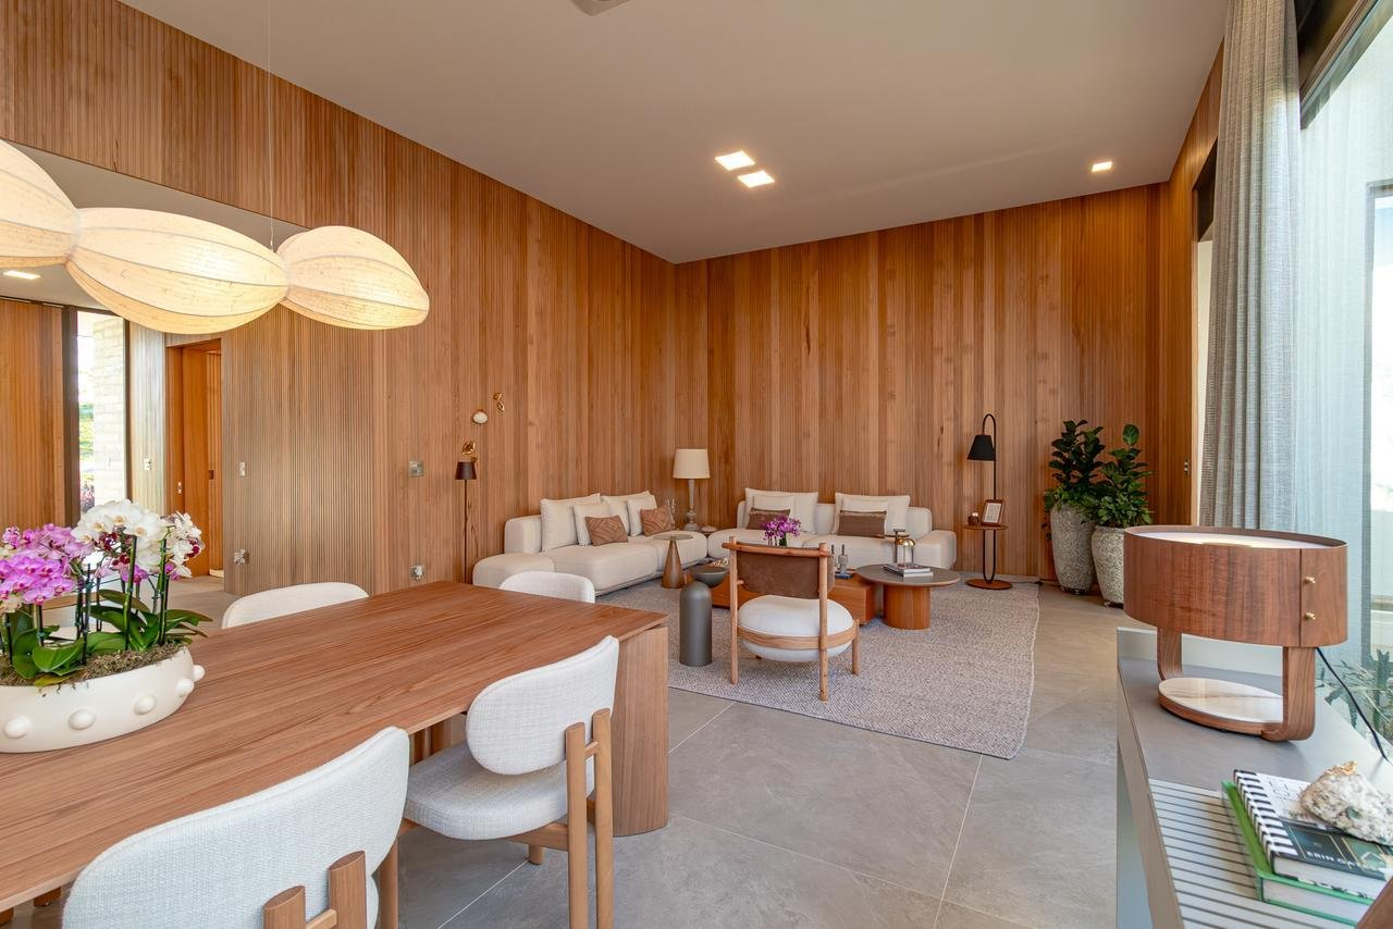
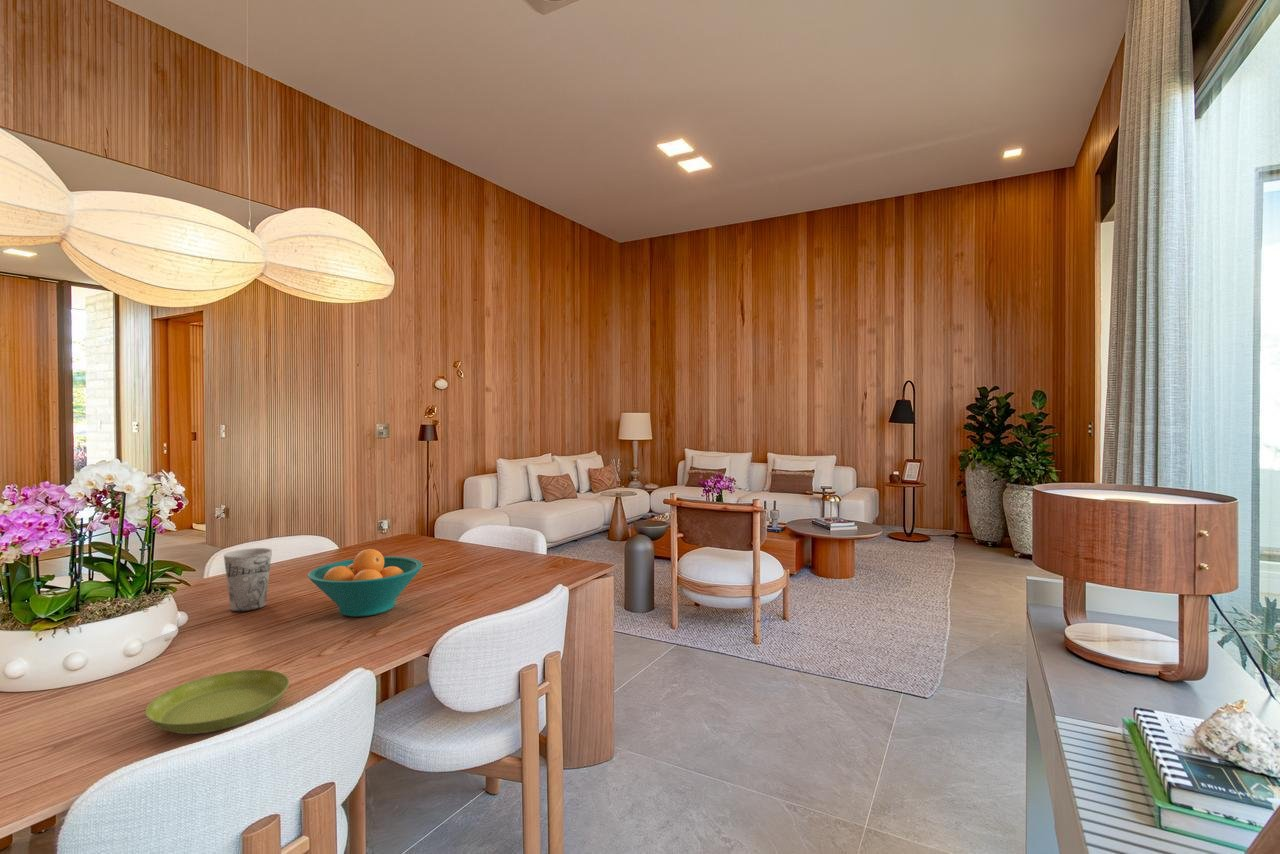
+ cup (248, 579)
+ fruit bowl (367, 579)
+ saucer (221, 702)
